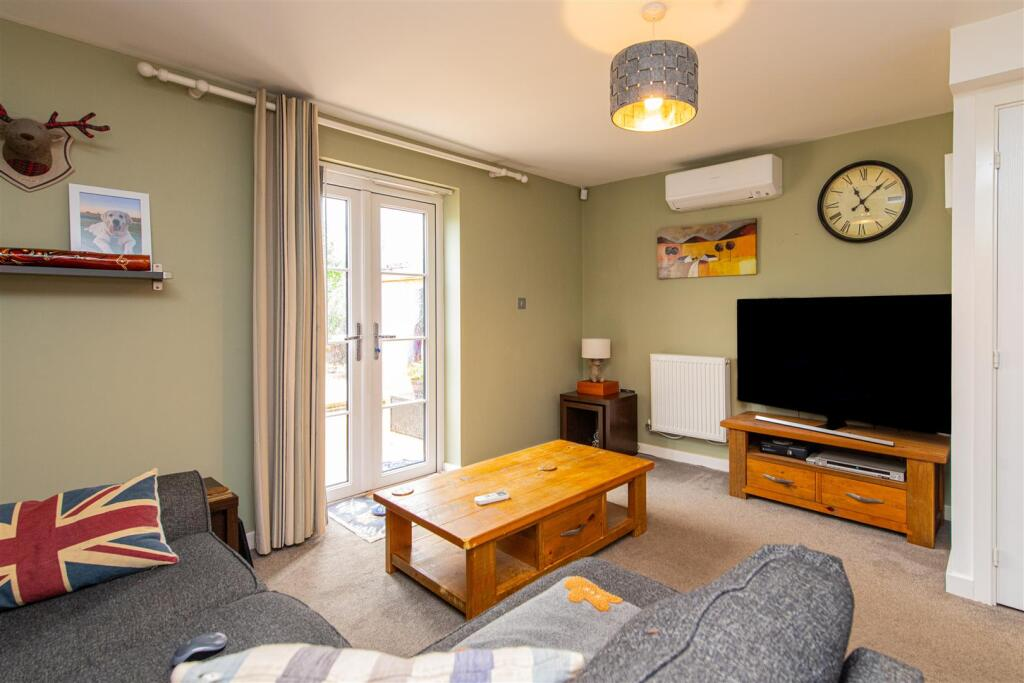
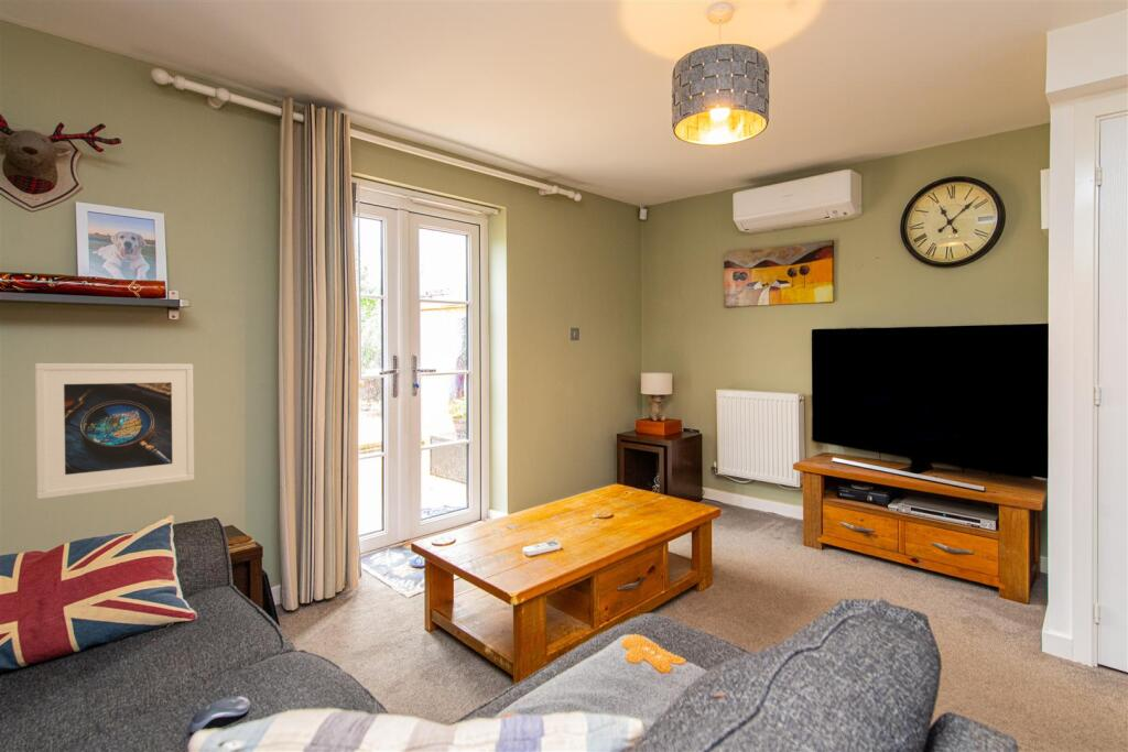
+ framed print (120, 425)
